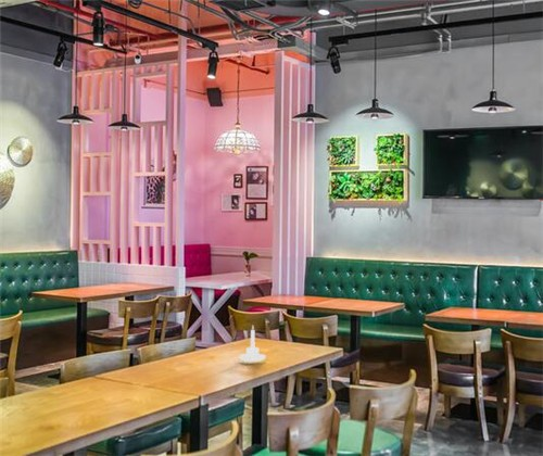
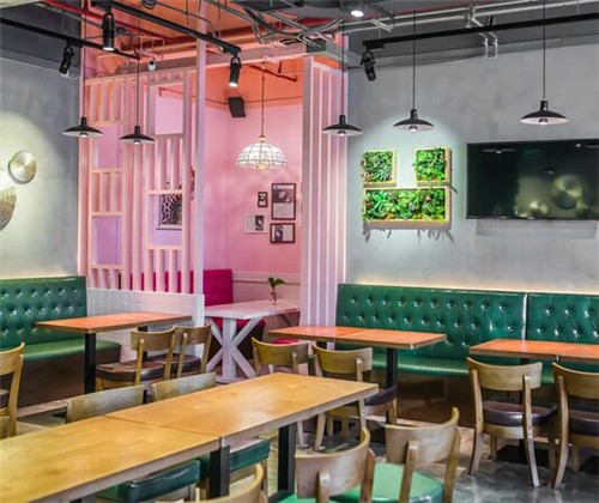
- candle holder (252, 342)
